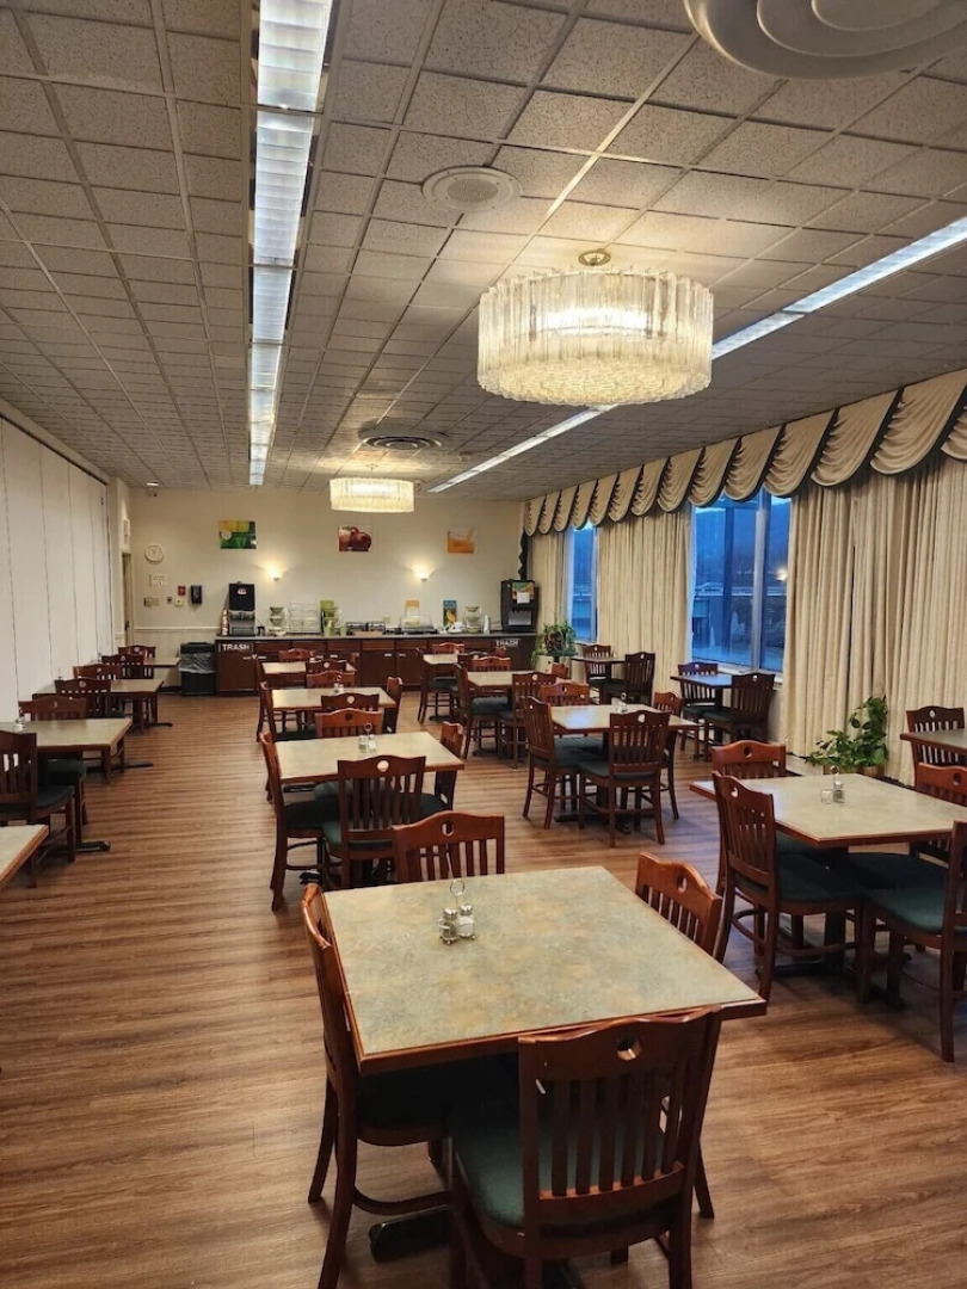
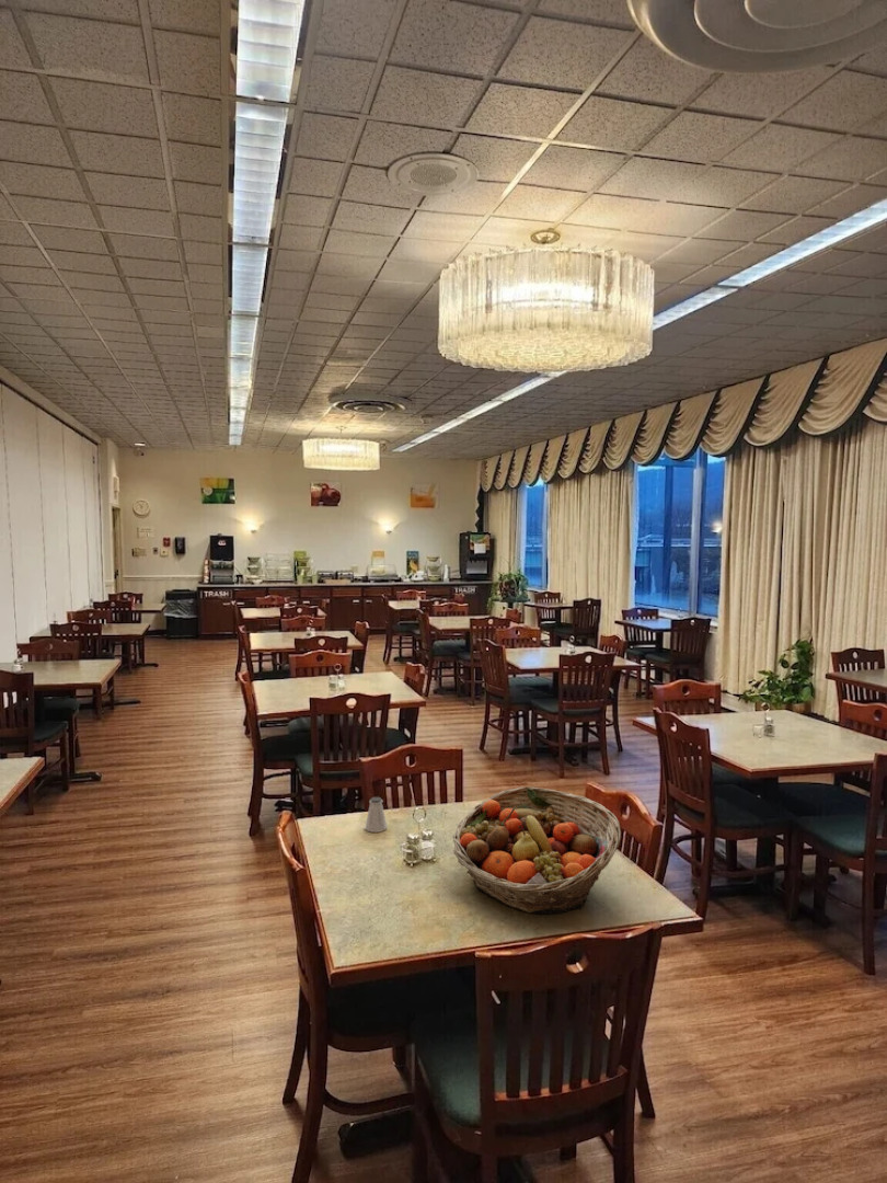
+ fruit basket (533, 846)
+ saltshaker (376, 813)
